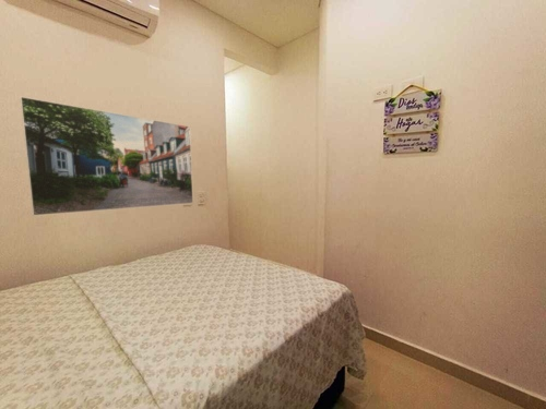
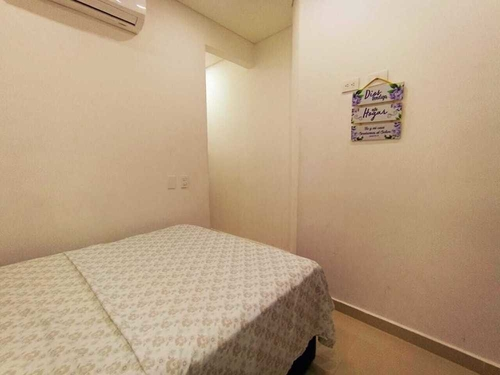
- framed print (126, 163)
